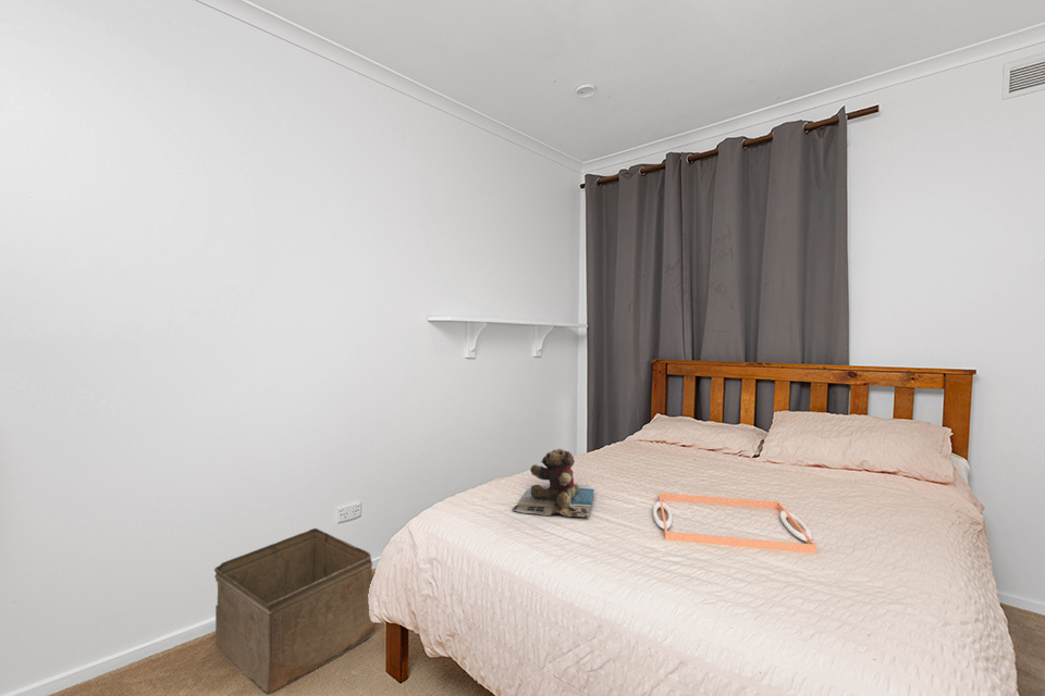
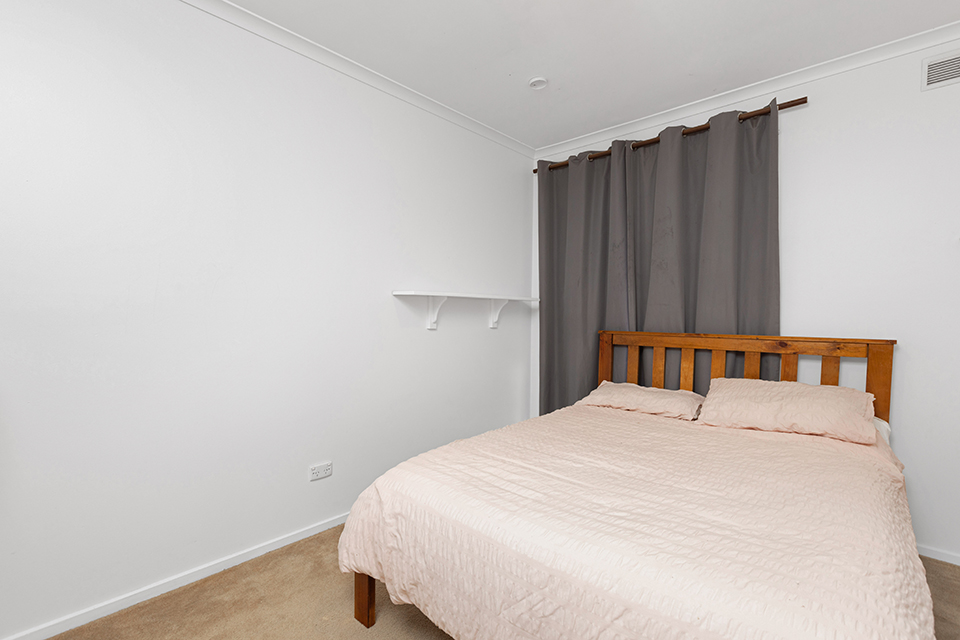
- storage bin (296, 599)
- serving tray (726, 504)
- teddy bear (554, 477)
